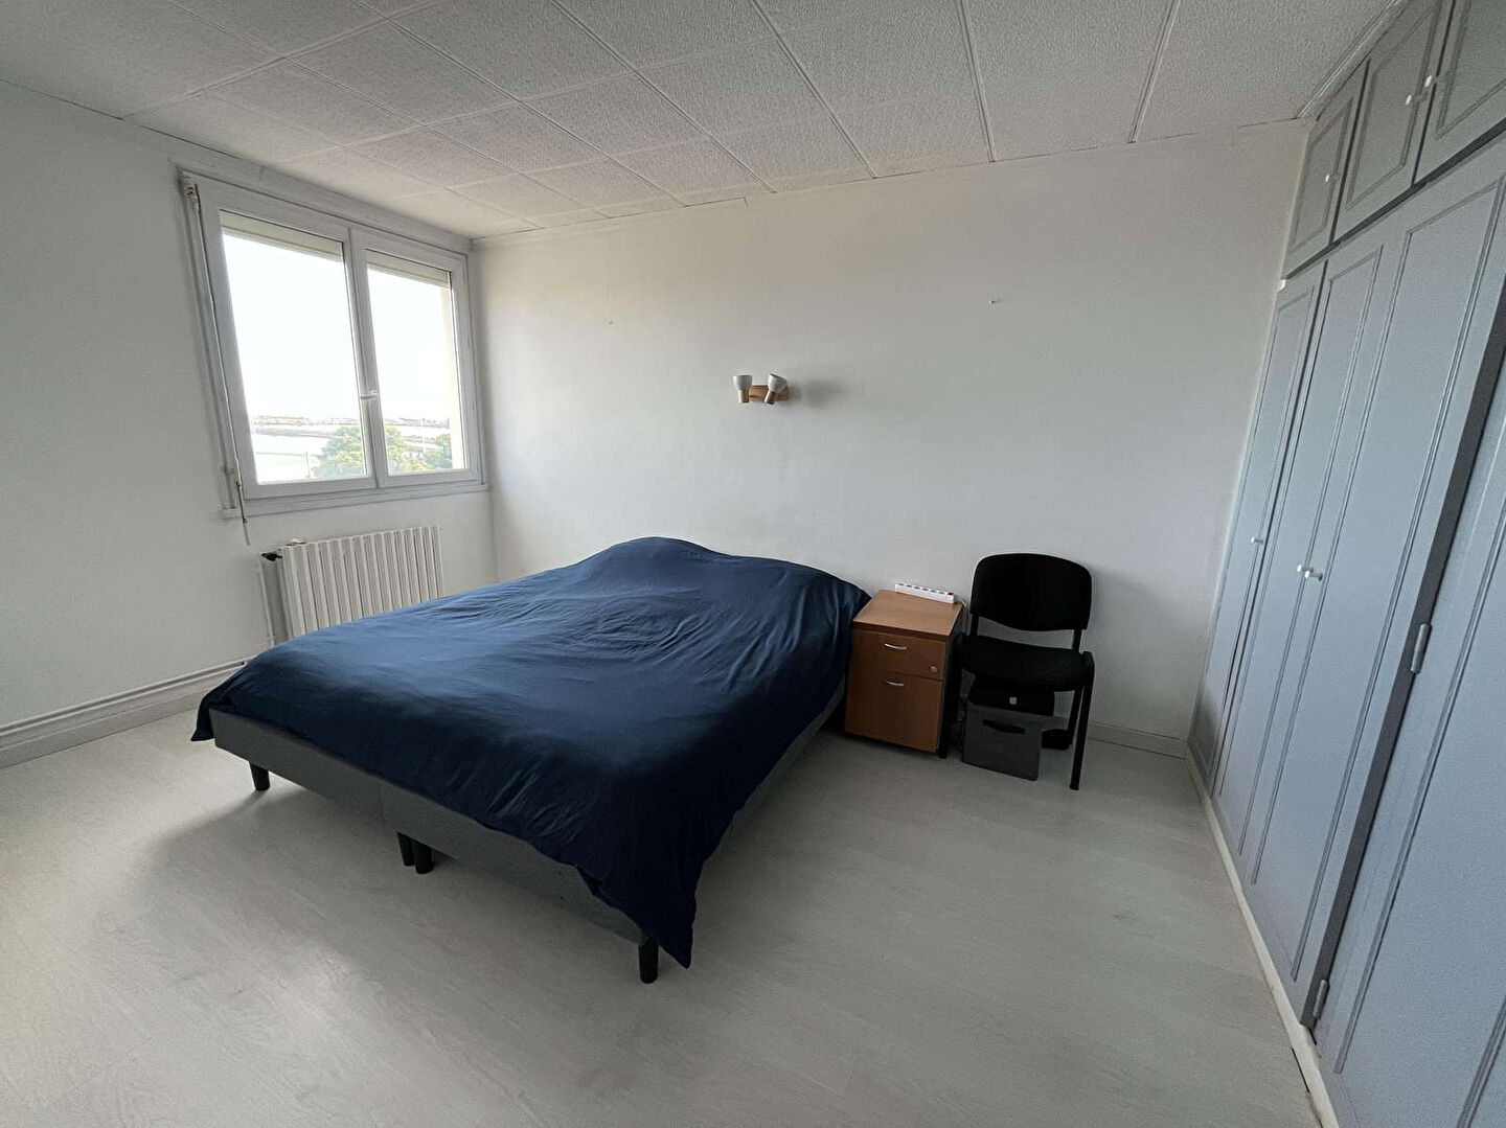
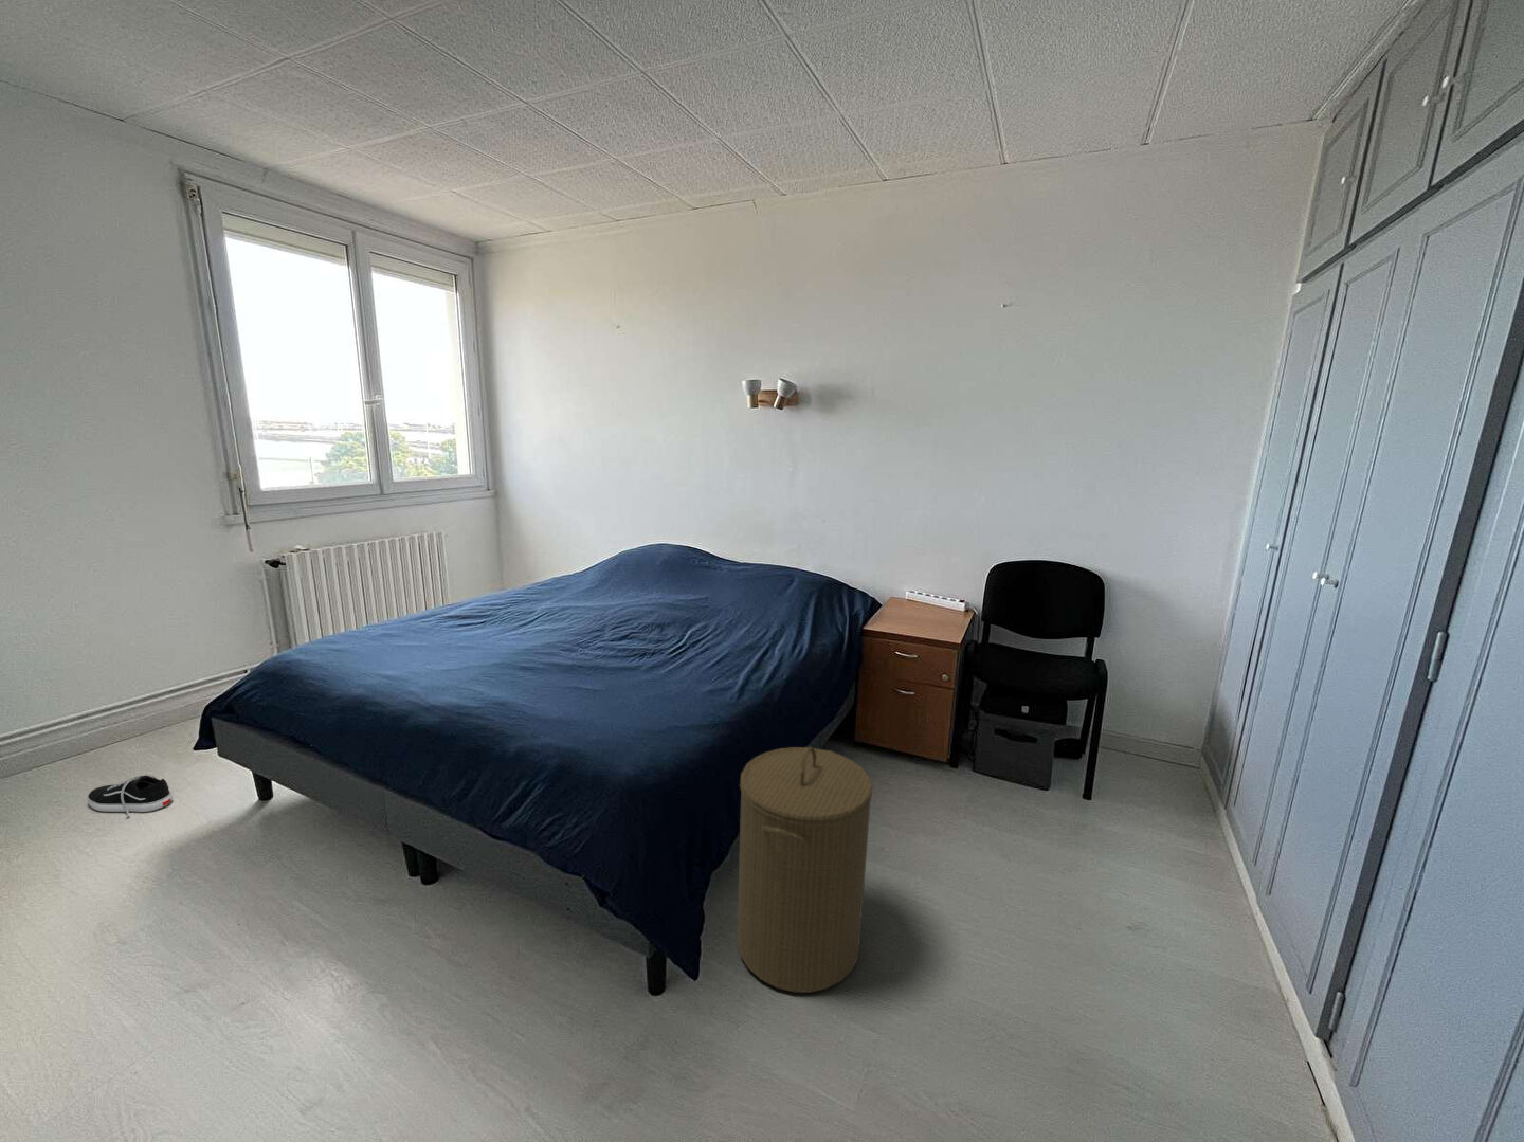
+ shoe (129, 787)
+ laundry hamper (802, 849)
